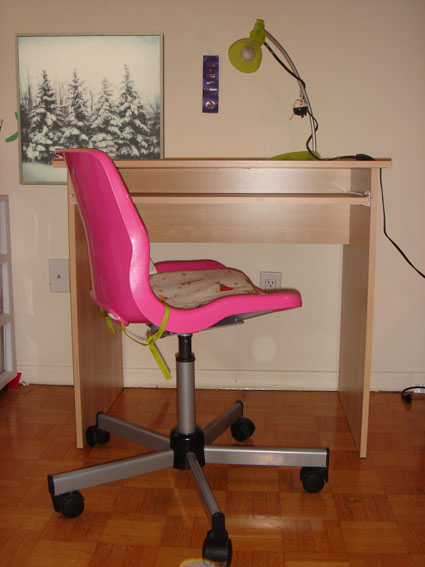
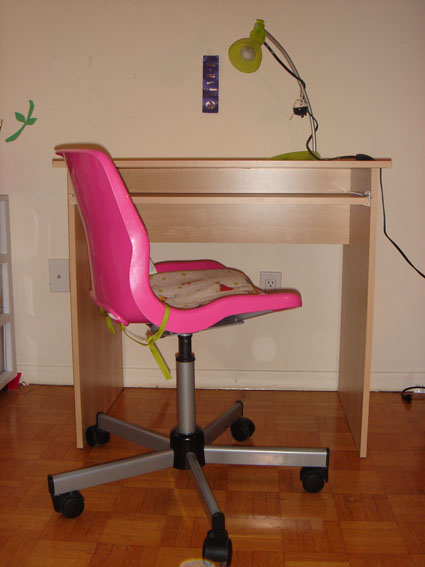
- wall art (90, 110)
